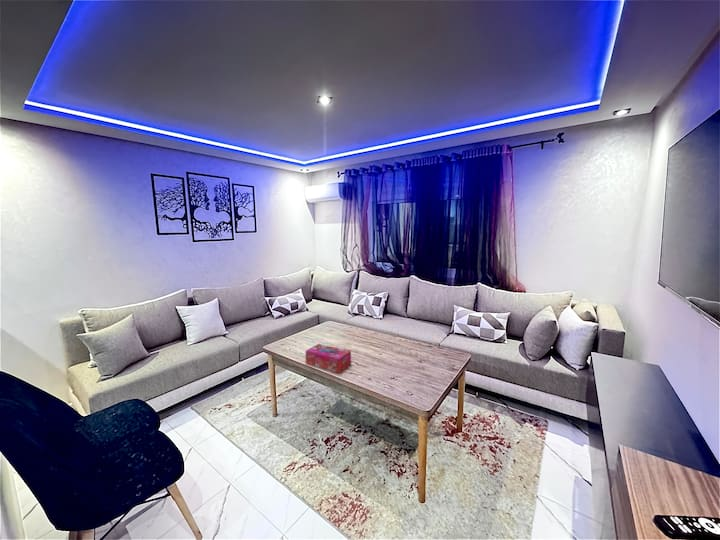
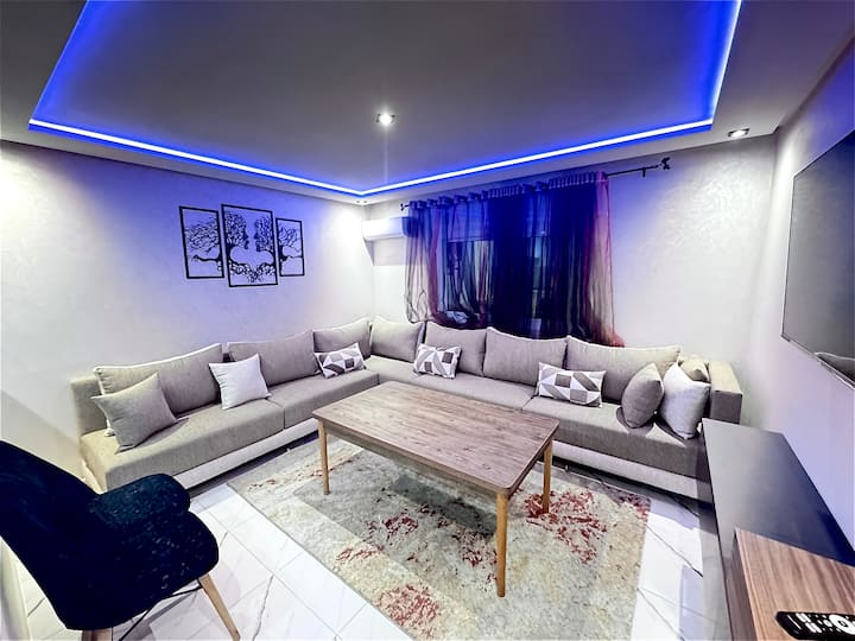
- tissue box (328, 357)
